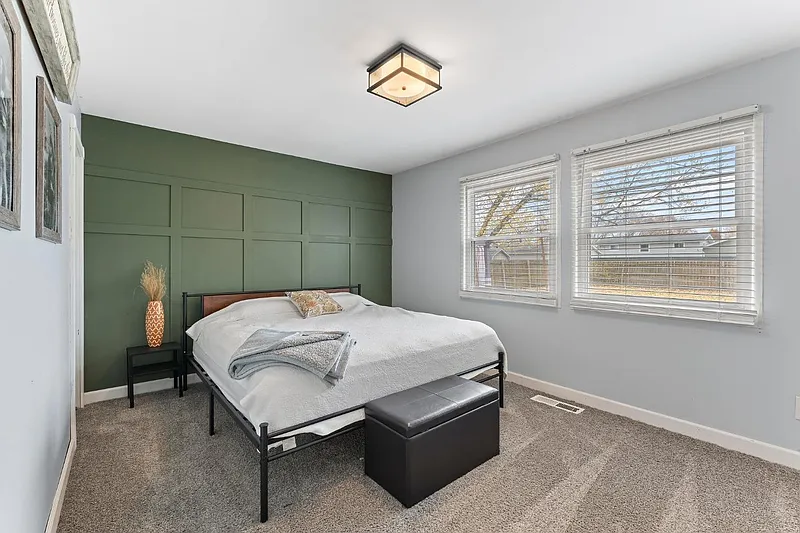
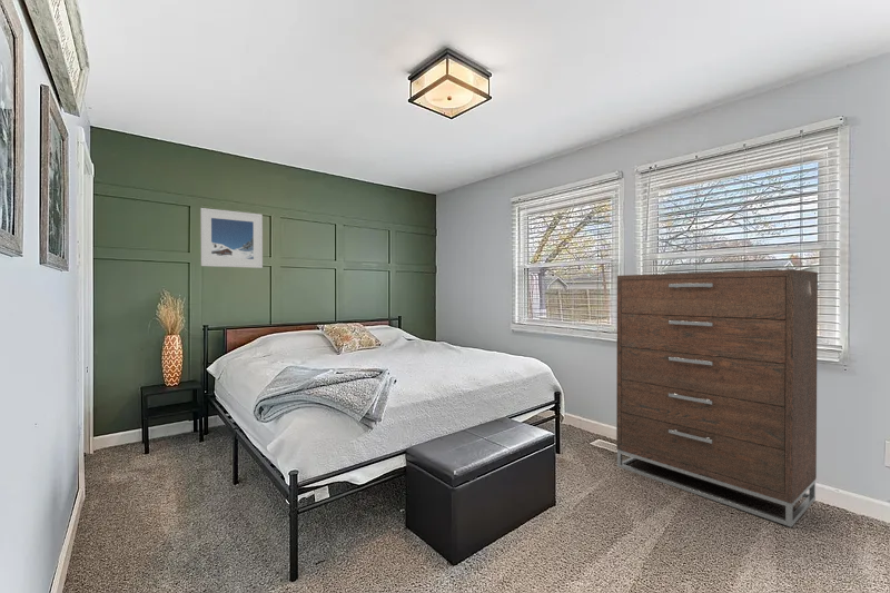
+ dresser (706, 378)
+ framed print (233, 238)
